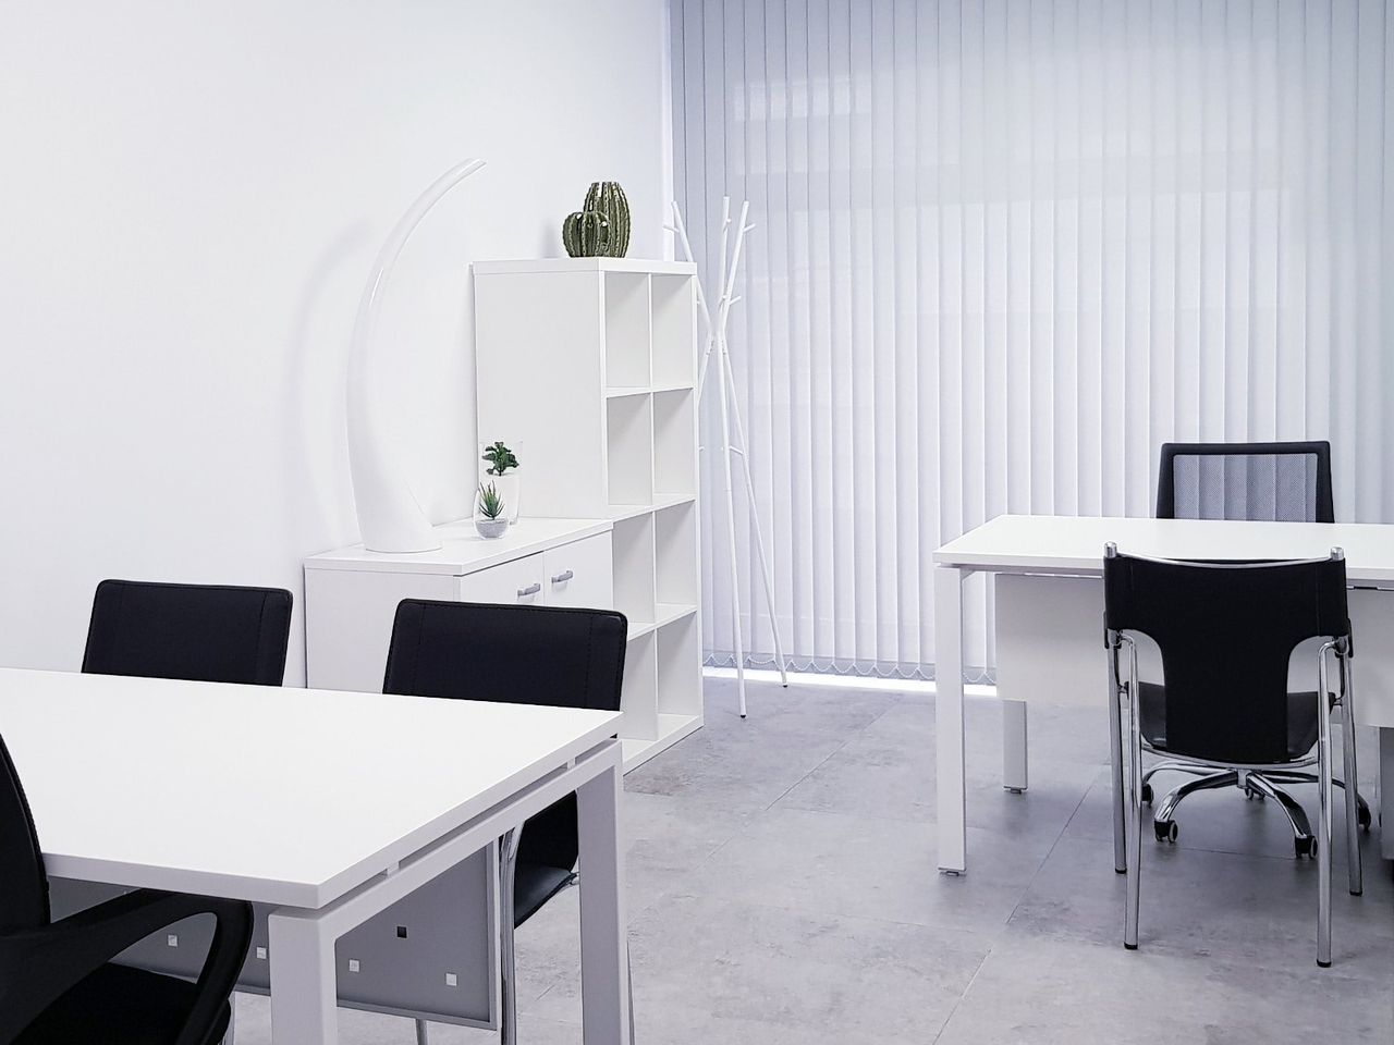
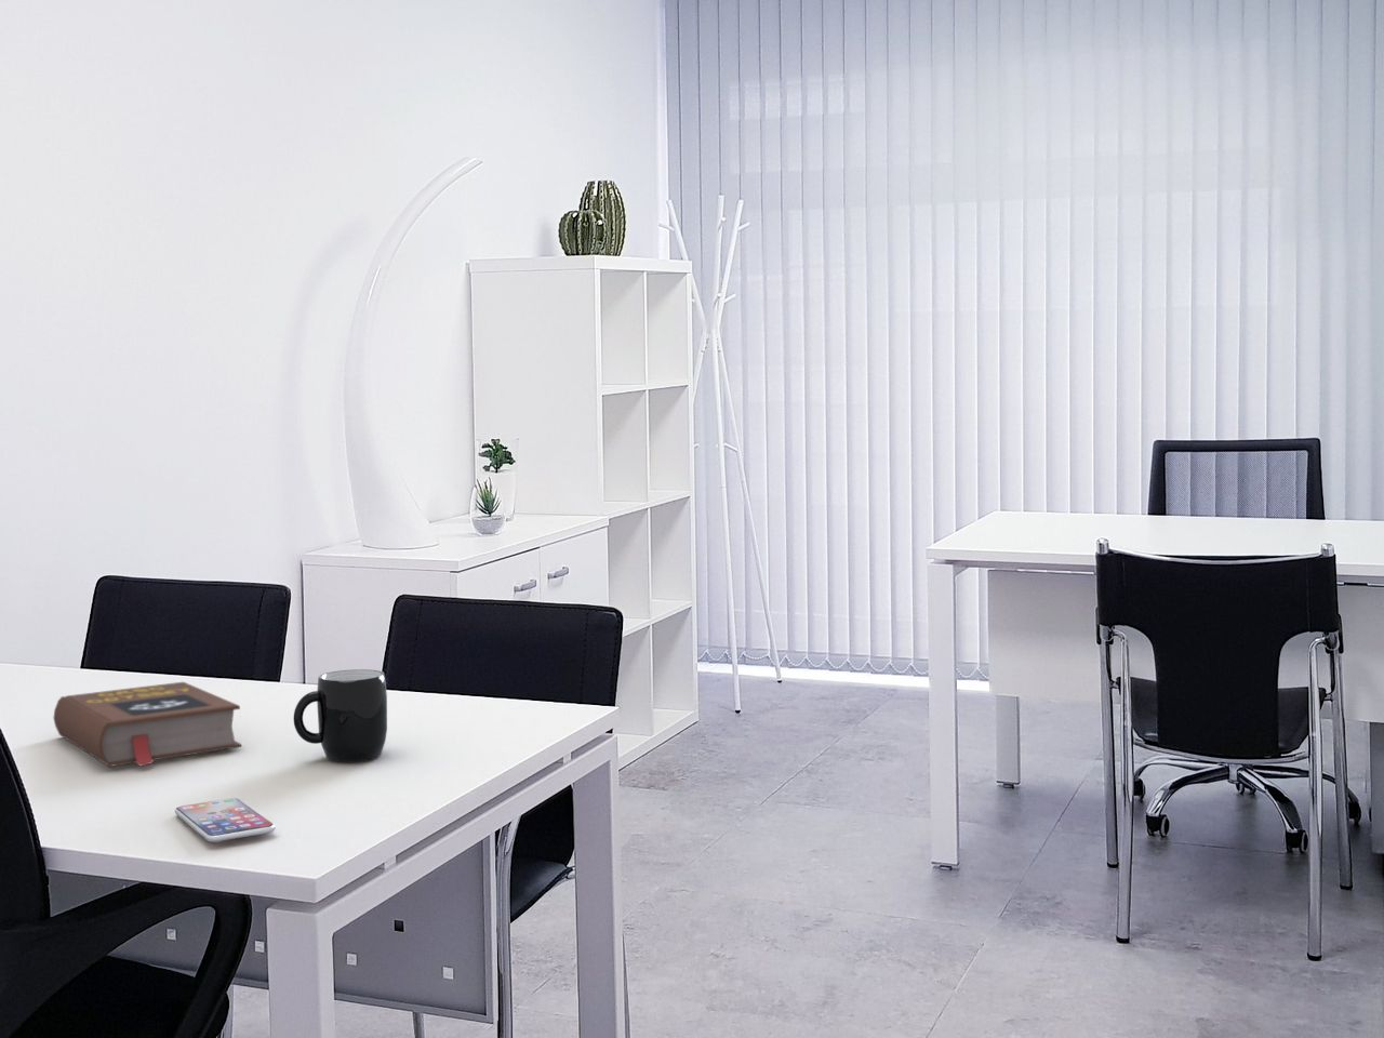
+ mug (341, 715)
+ smartphone (223, 820)
+ book (147, 722)
